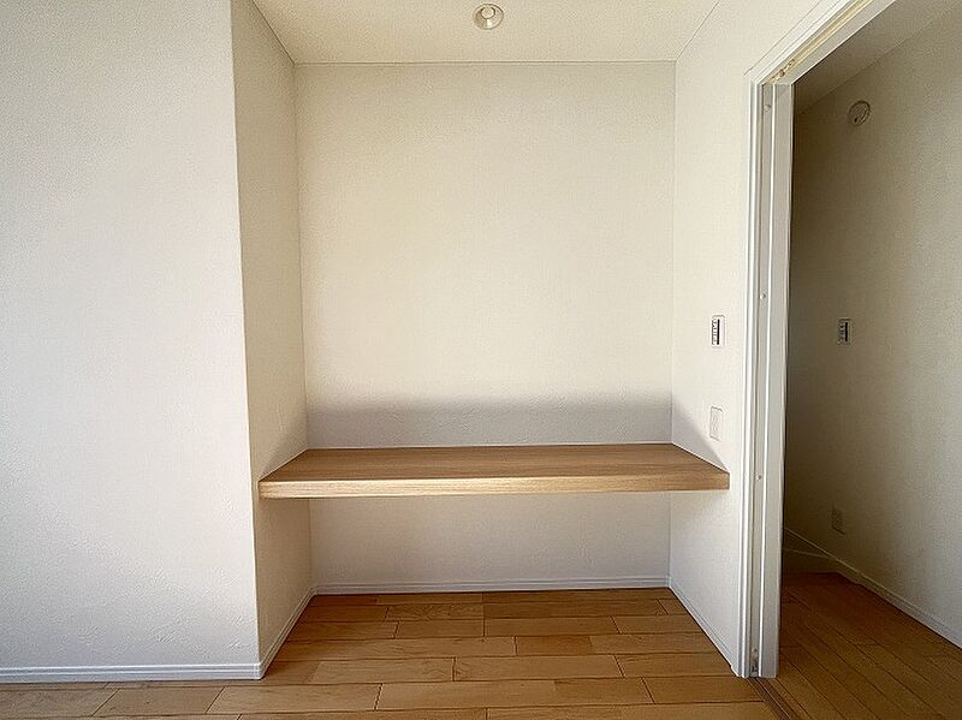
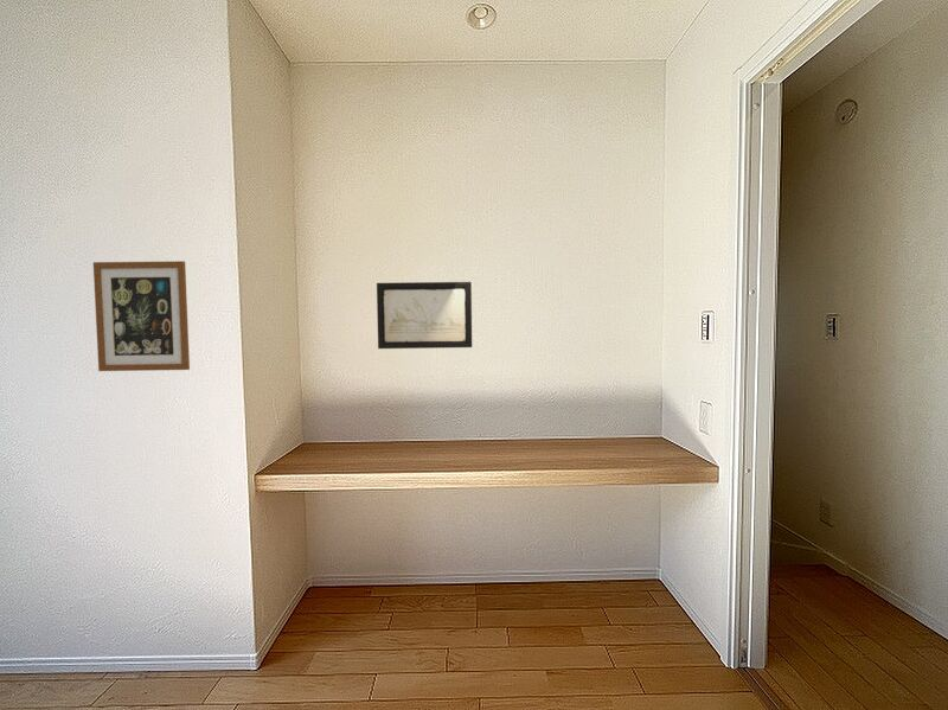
+ wall art (424, 315)
+ wall art (141, 315)
